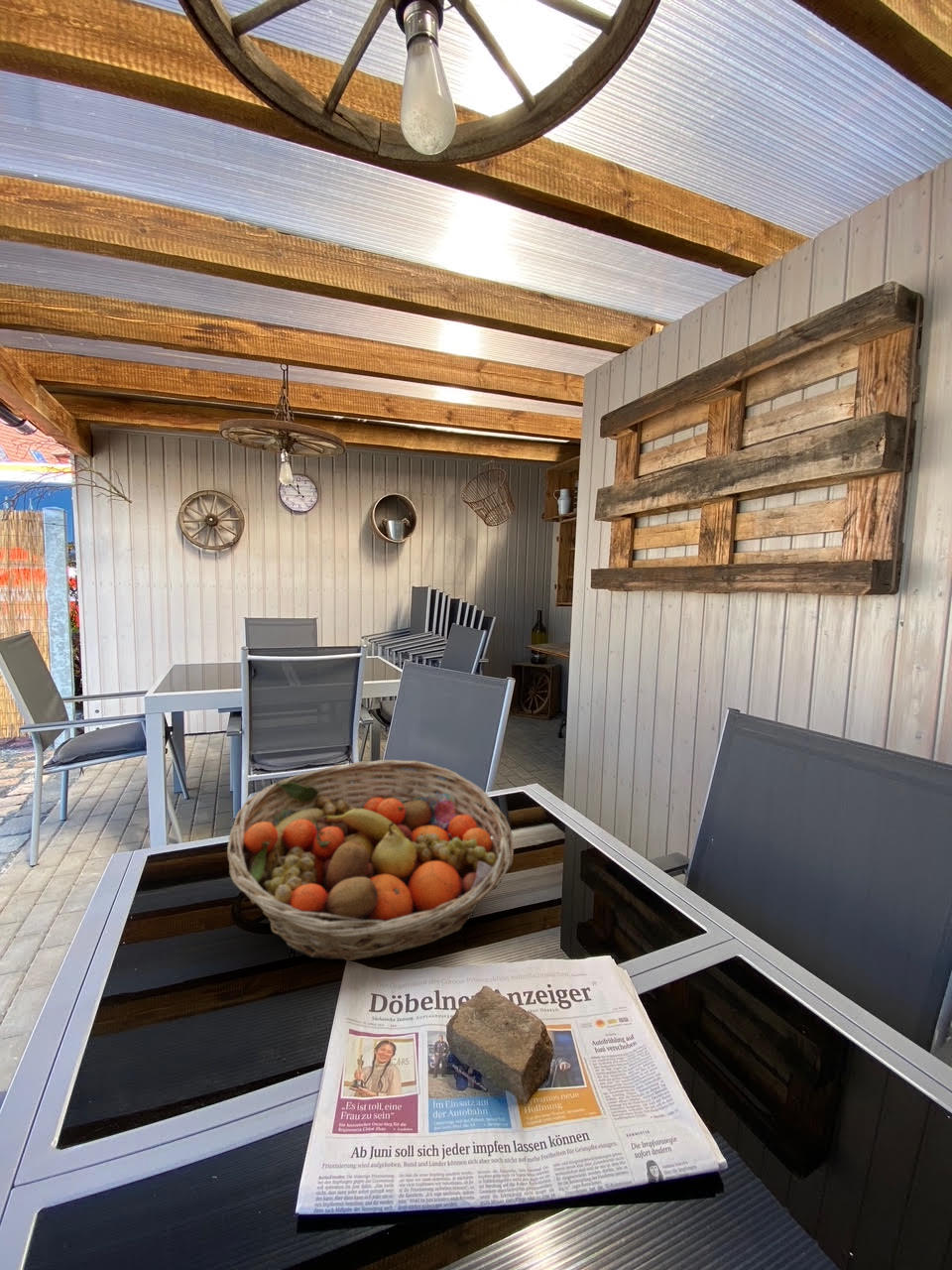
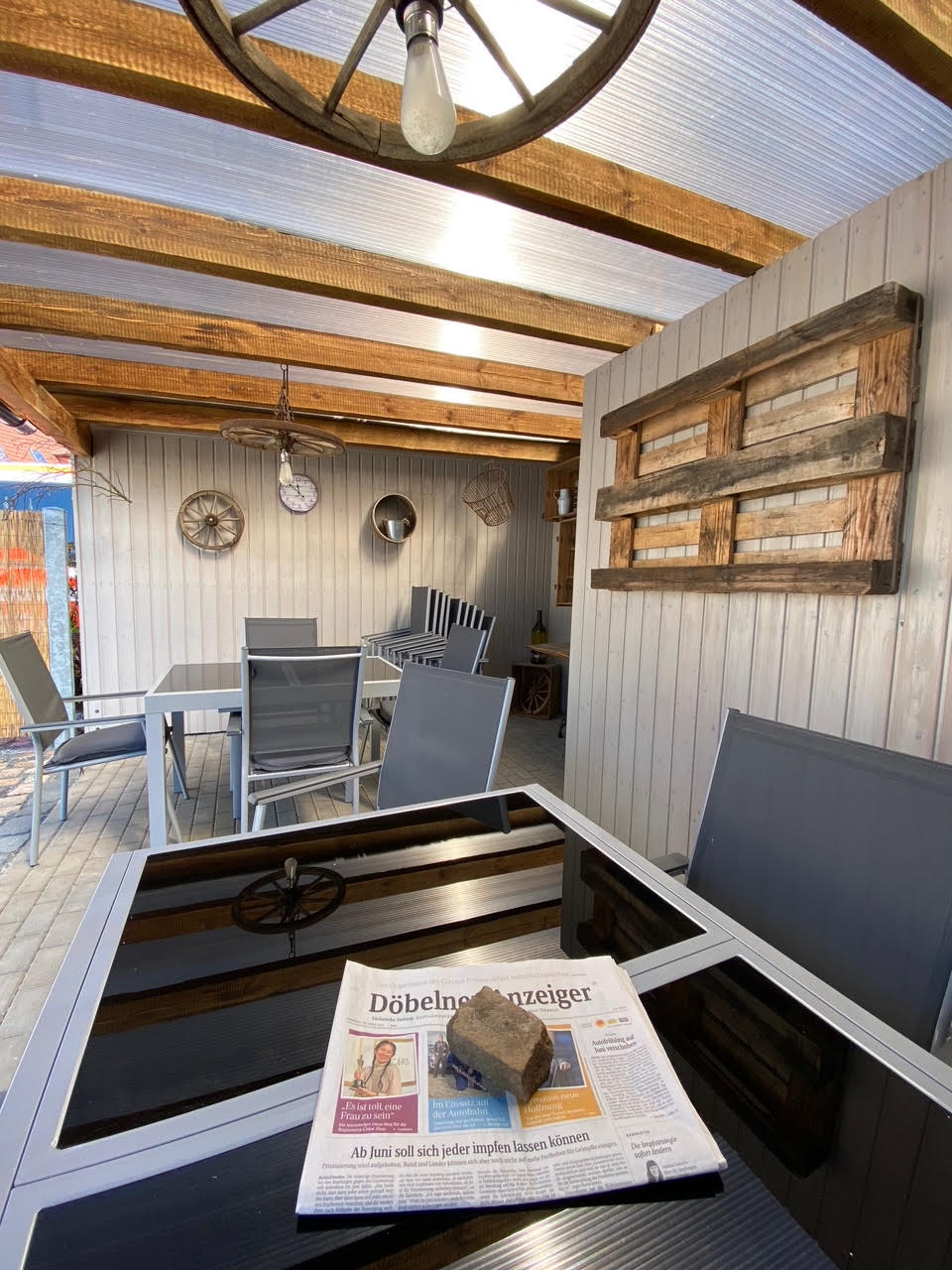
- fruit basket (377, 849)
